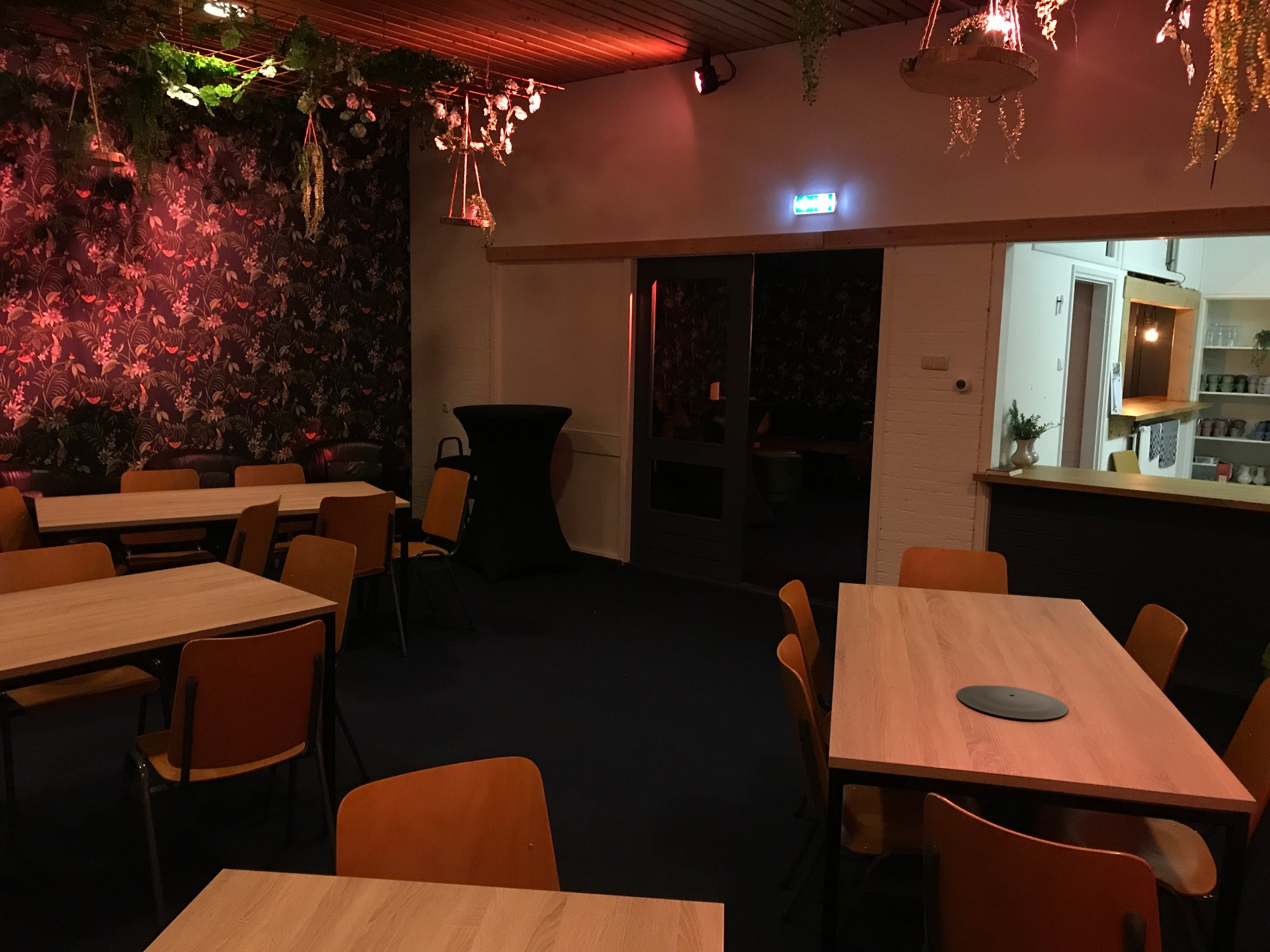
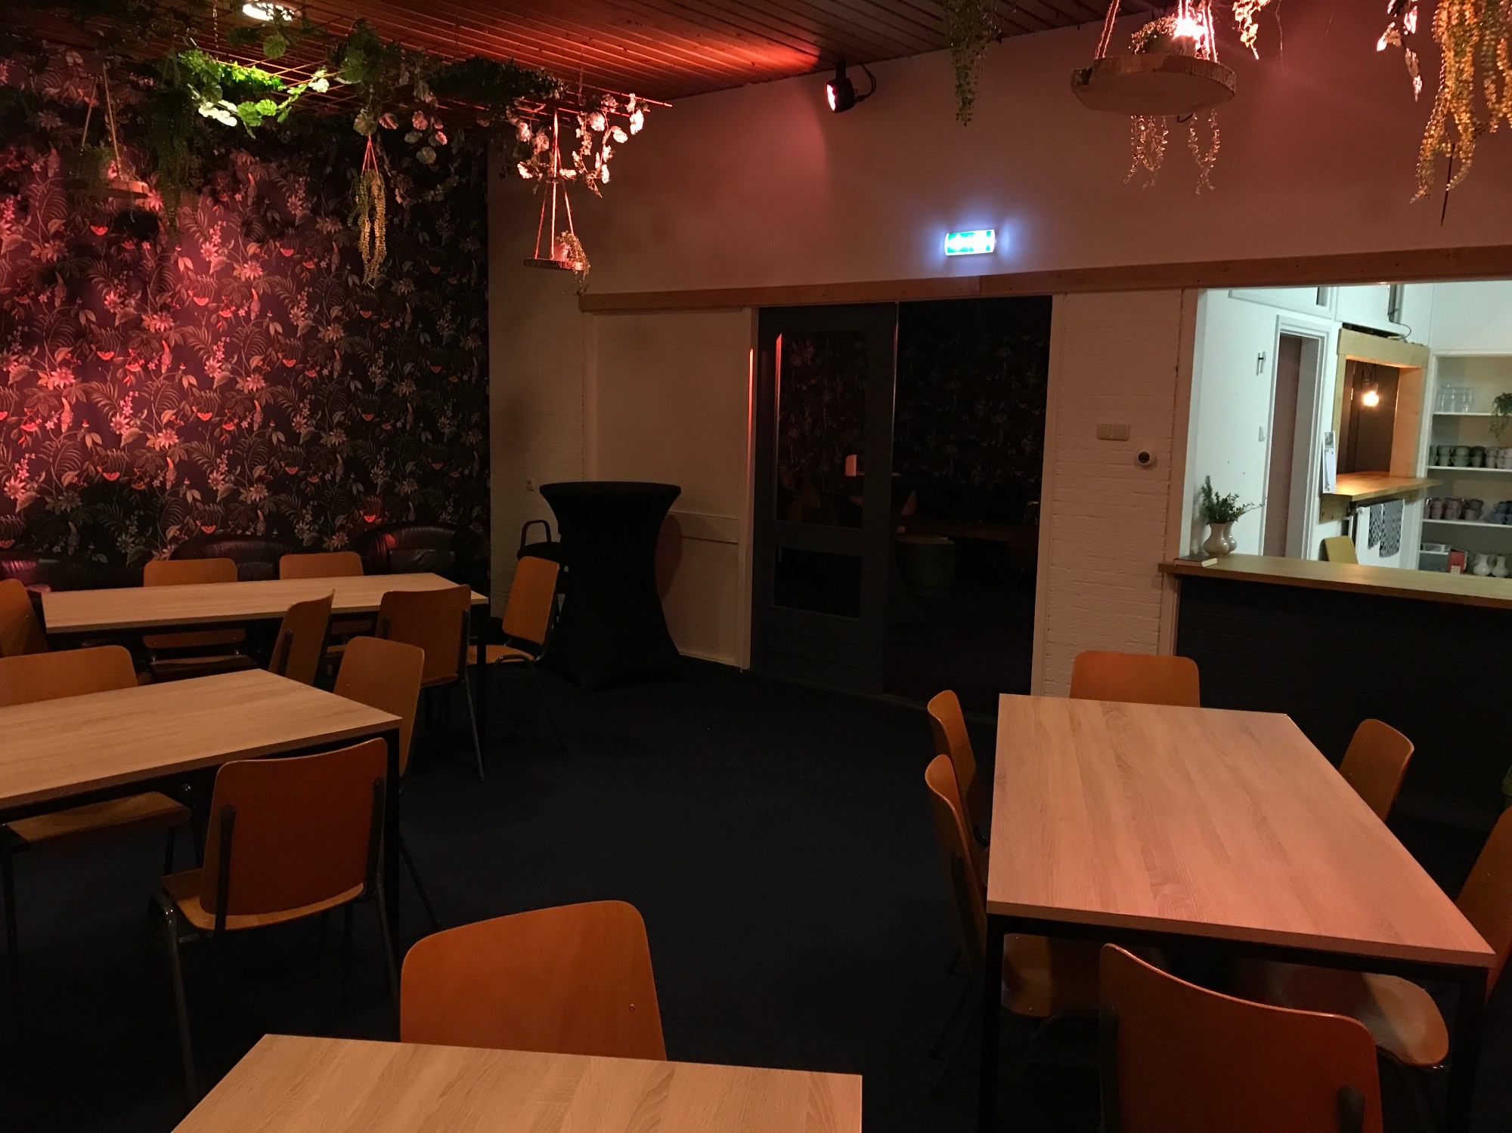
- plate (1011, 697)
